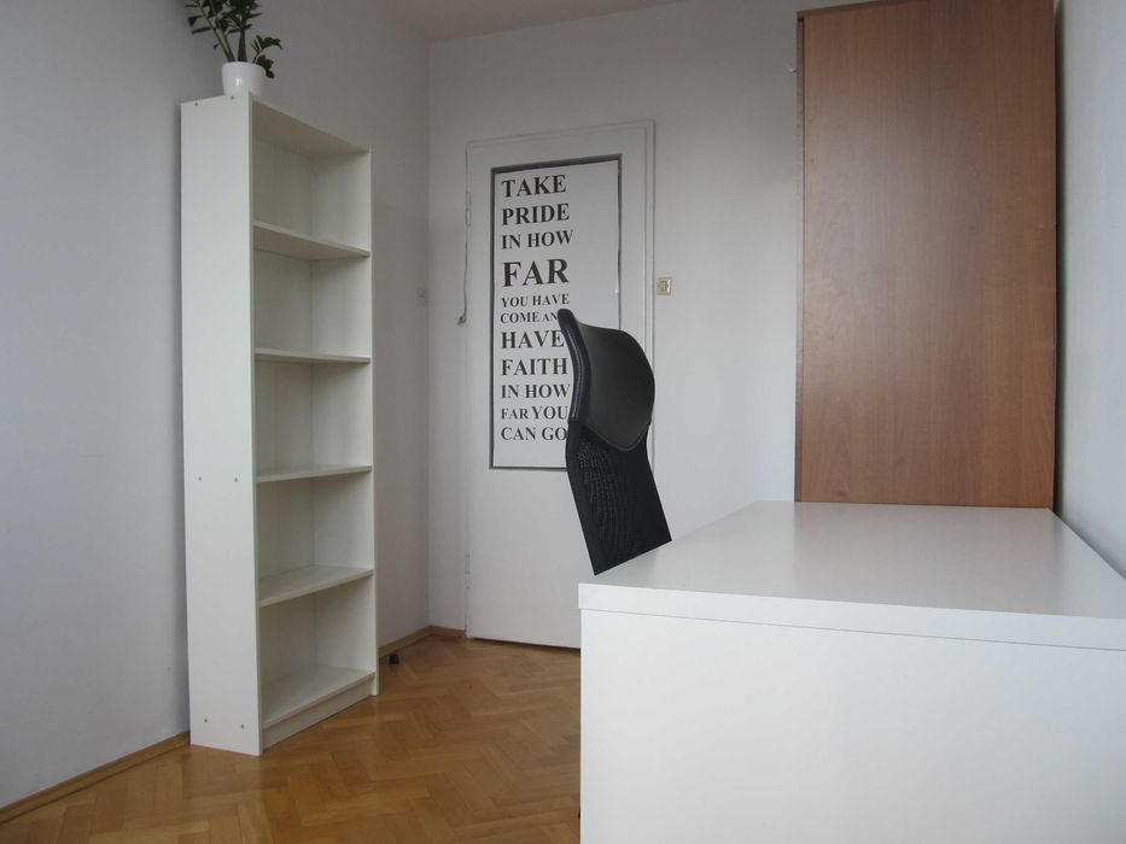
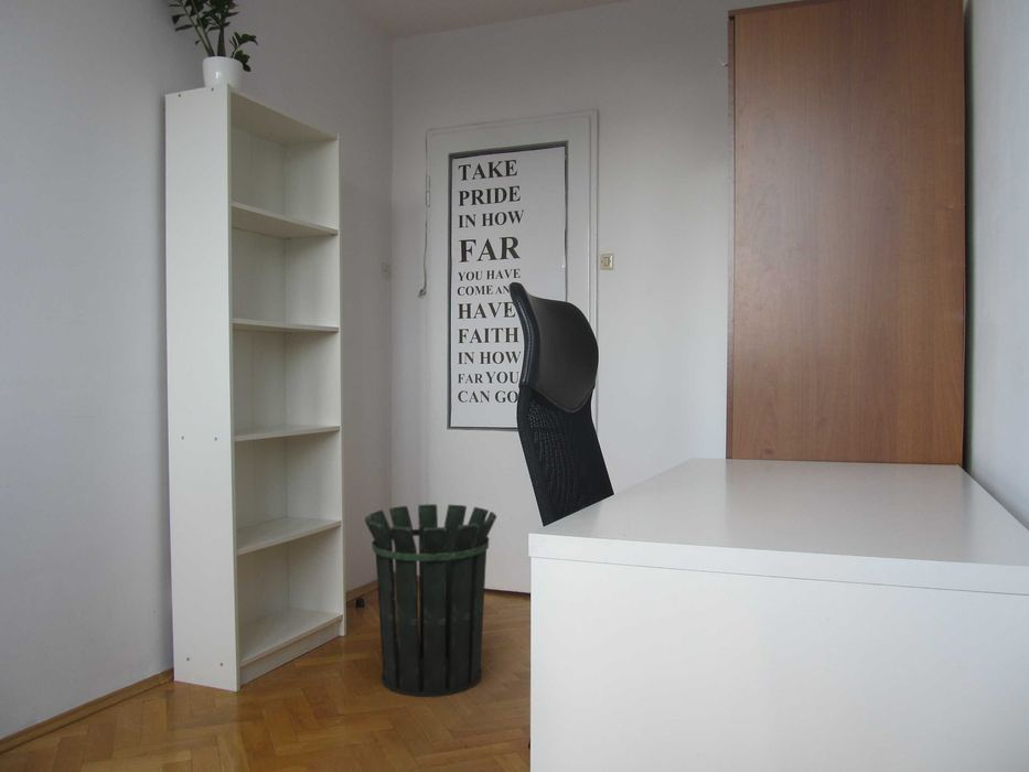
+ waste bin (431, 596)
